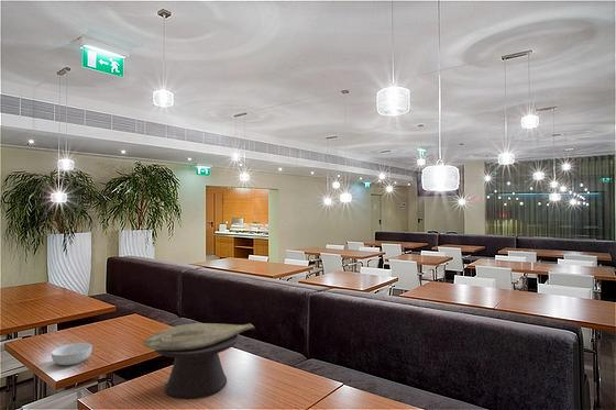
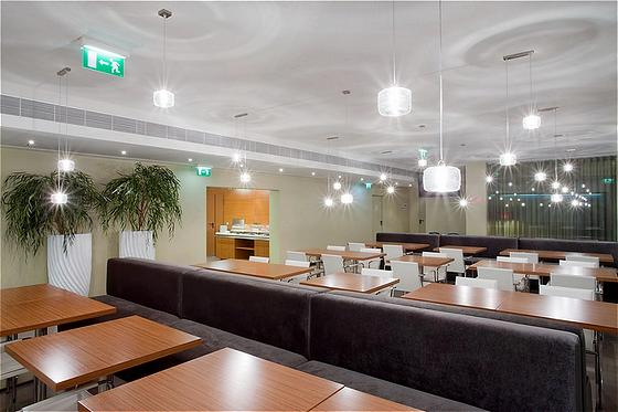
- cereal bowl (72, 355)
- decorative bowl (201, 357)
